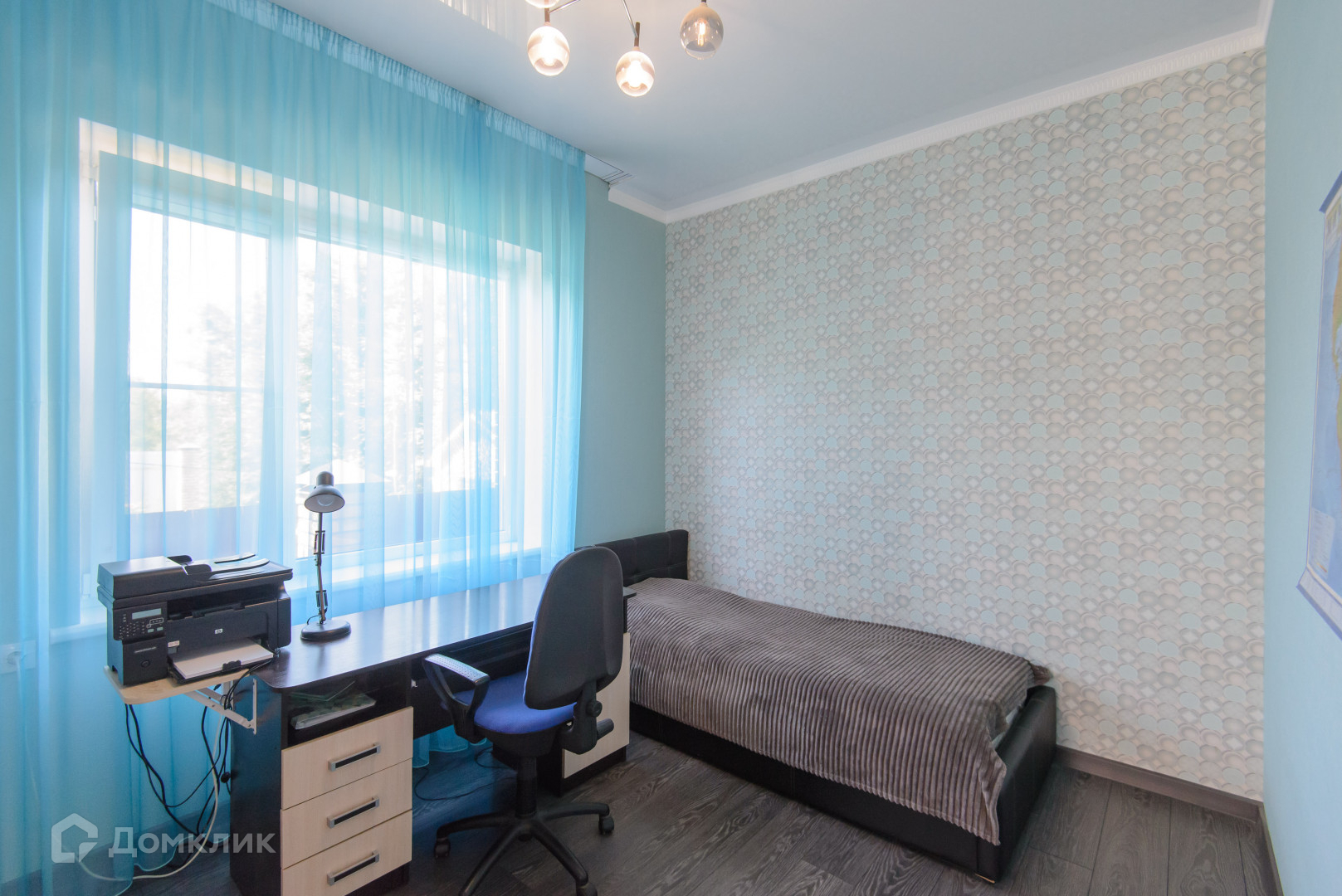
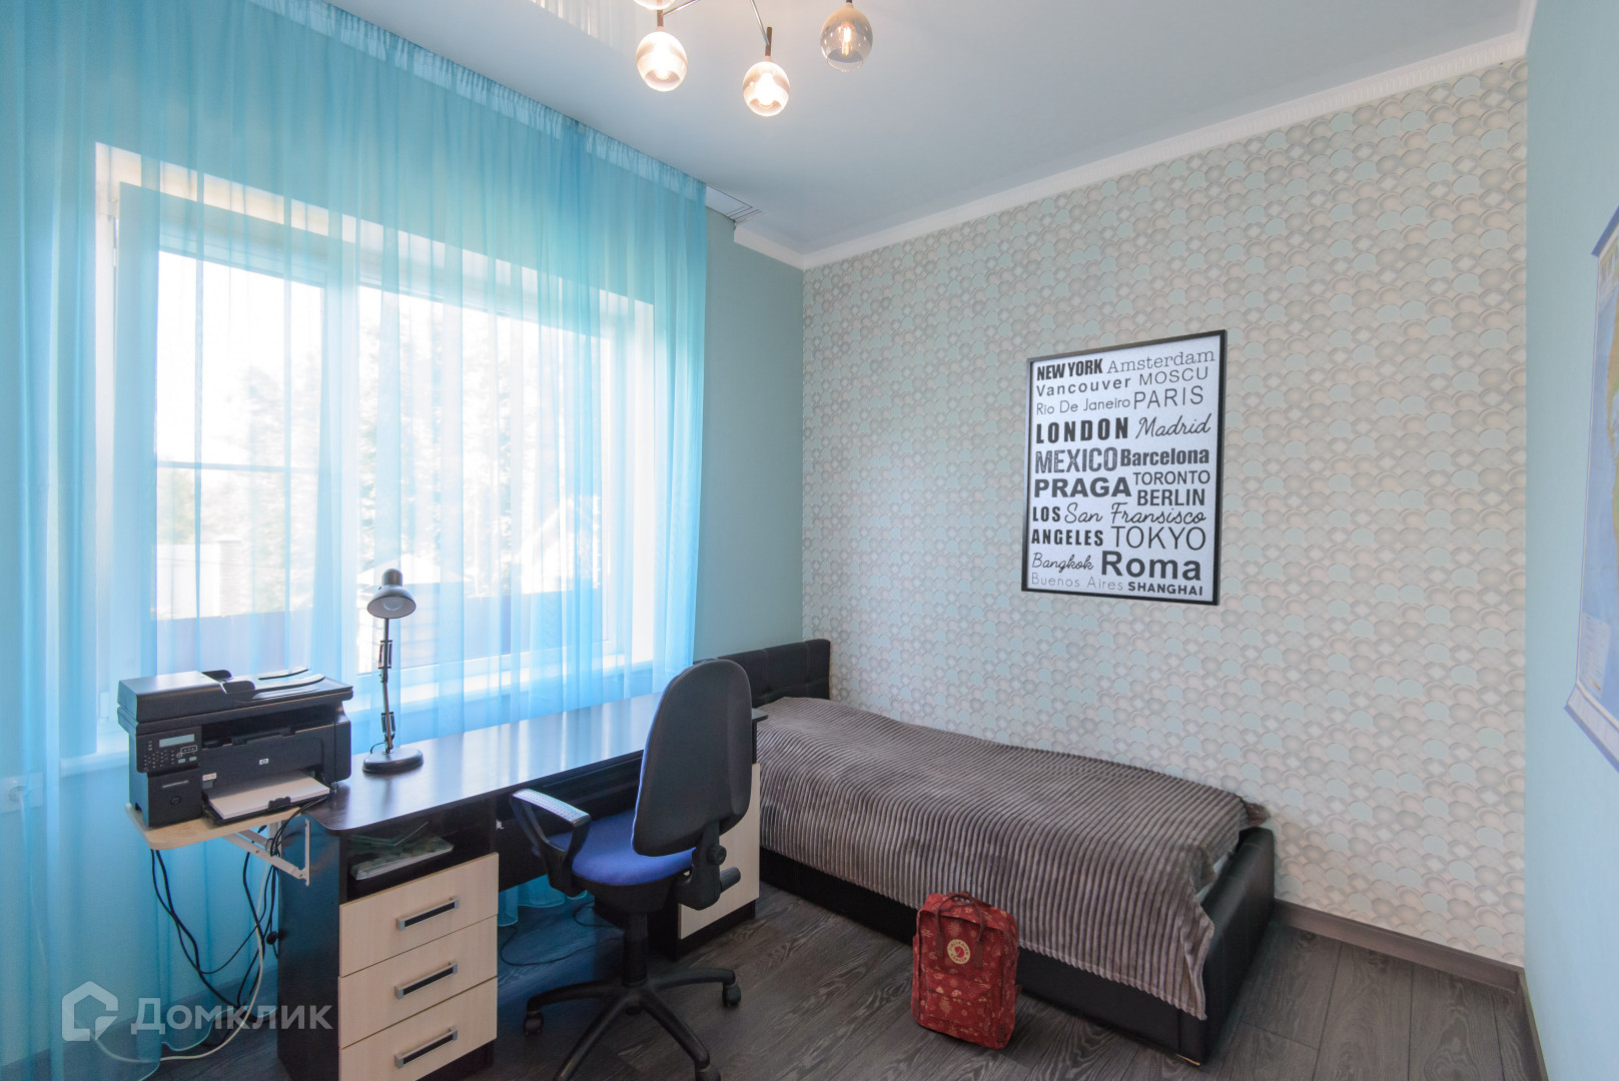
+ backpack (963, 953)
+ wall art (1116, 472)
